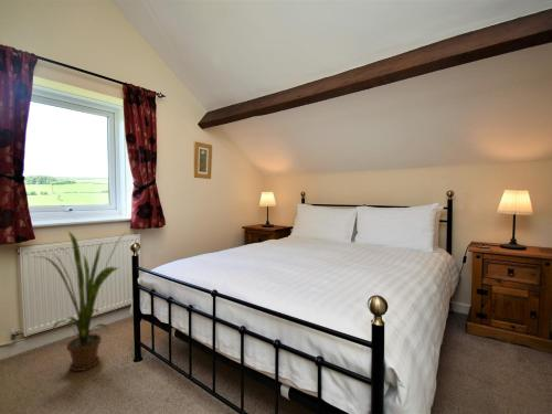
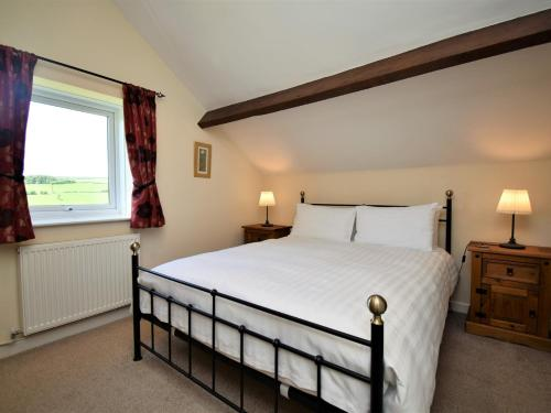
- house plant (75, 298)
